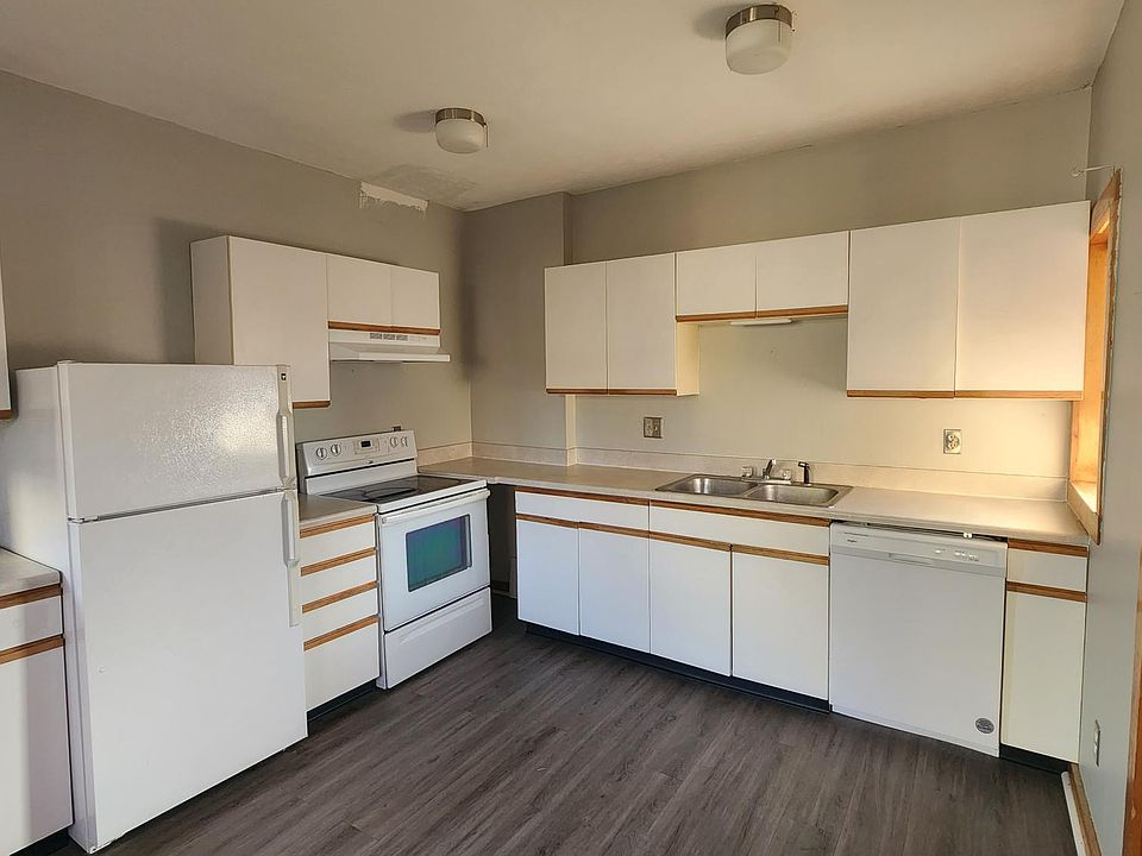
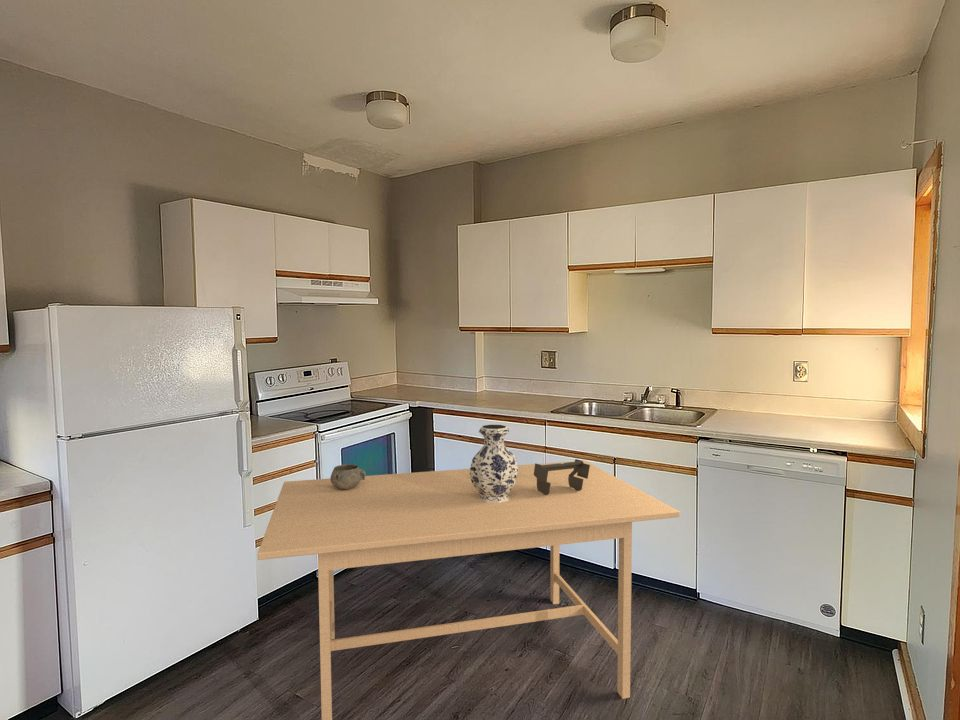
+ dining table (461, 555)
+ decorative bowl (346, 477)
+ vase (494, 462)
+ napkin holder (560, 469)
